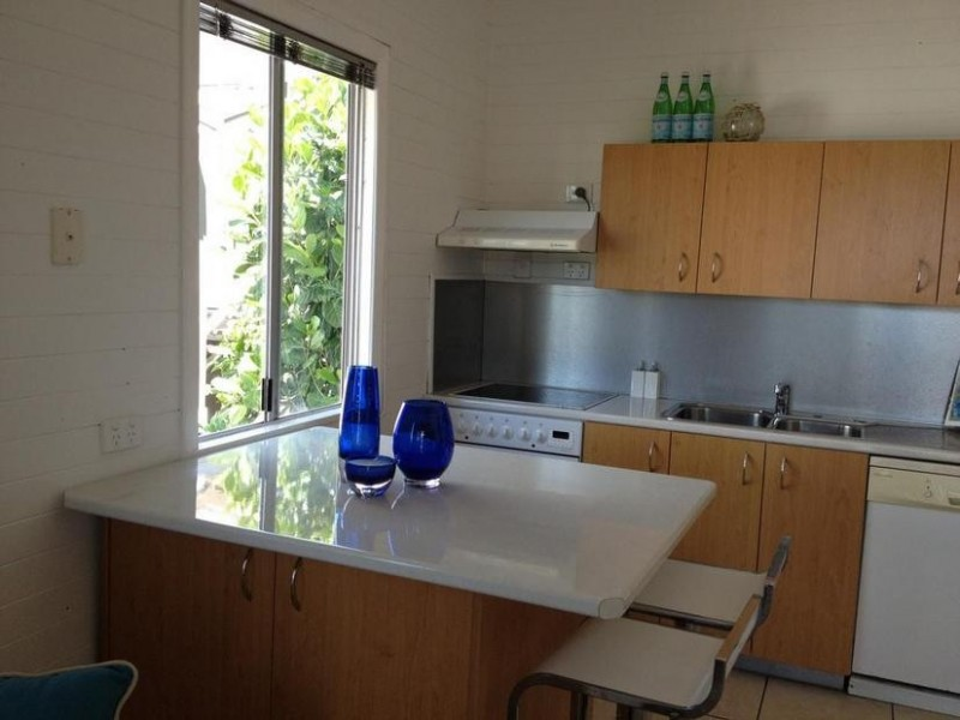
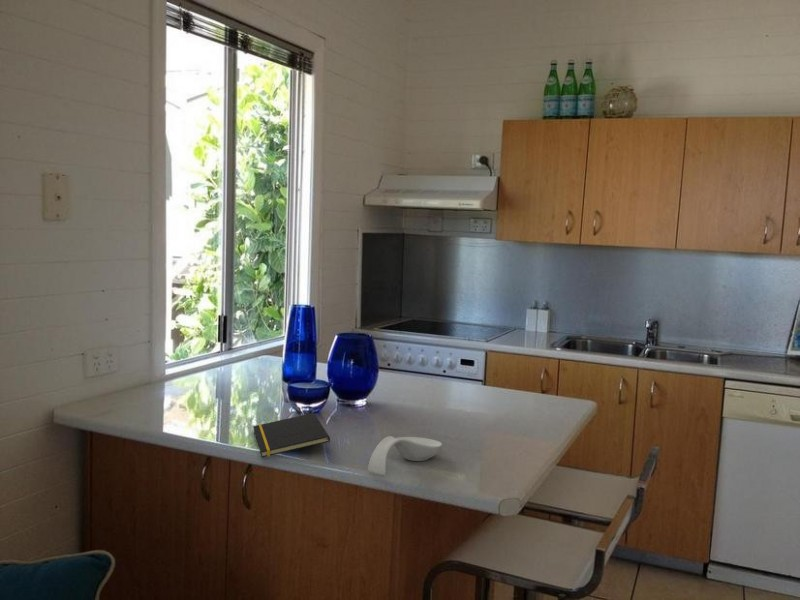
+ spoon rest (405, 448)
+ notepad (289, 433)
